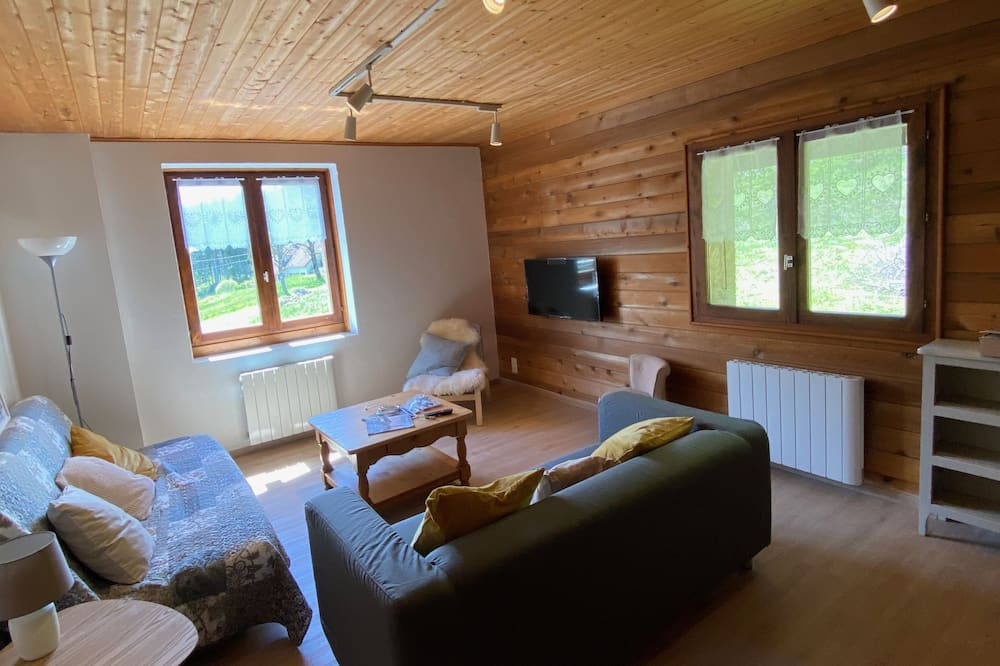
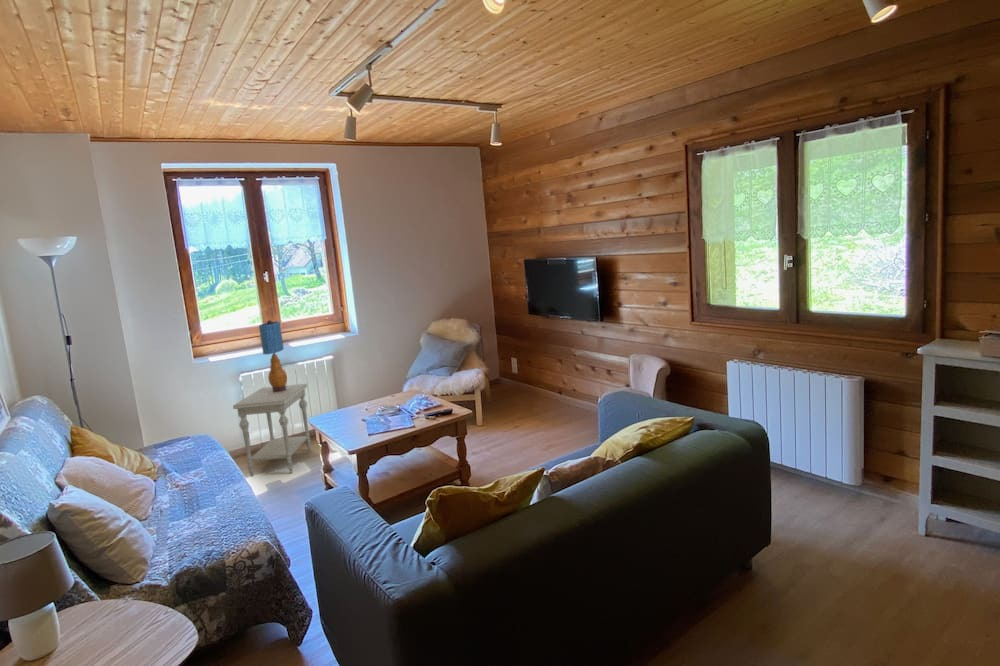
+ side table (281, 426)
+ table lamp (274, 355)
